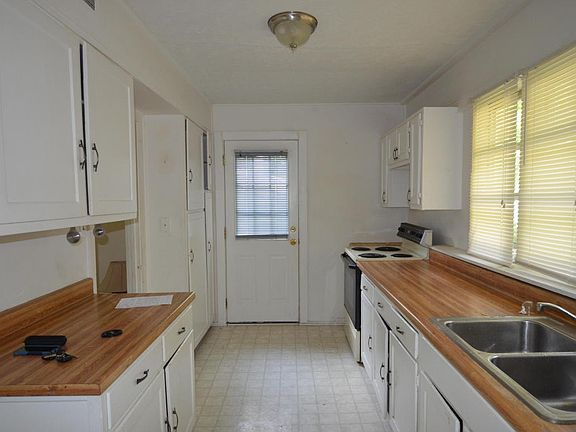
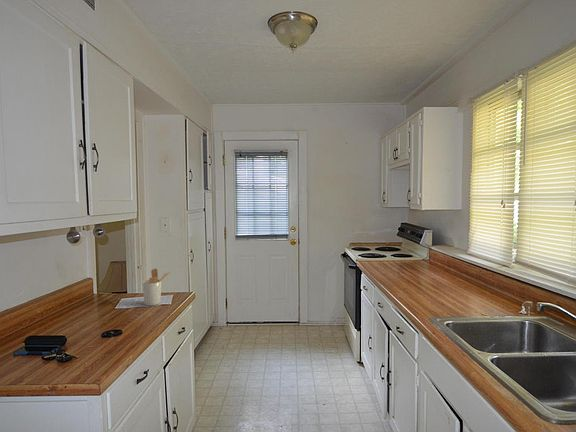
+ utensil holder (157, 286)
